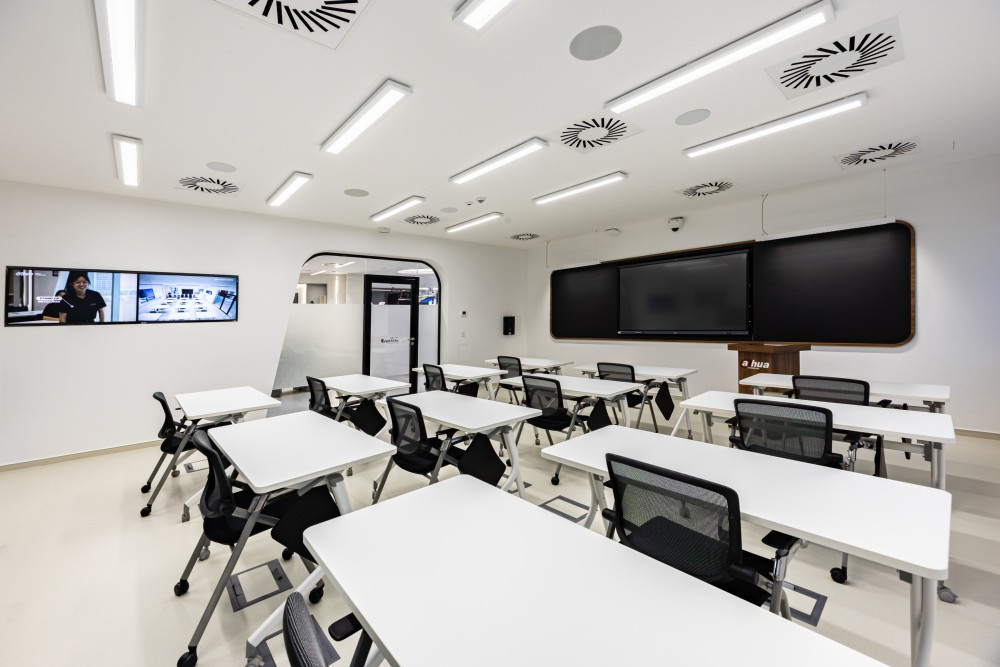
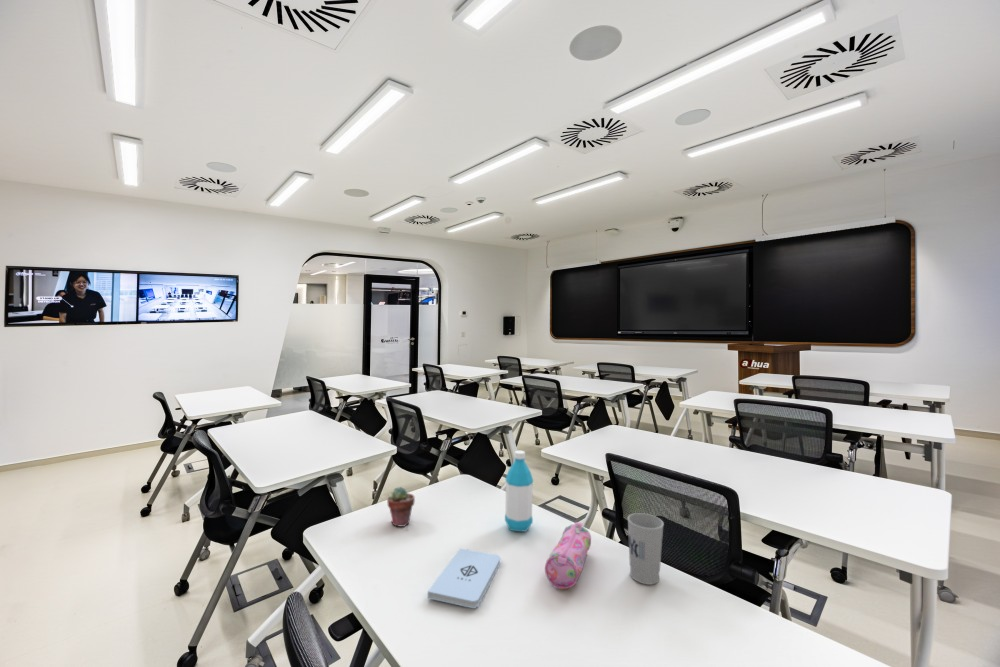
+ water bottle (519, 489)
+ pencil case (569, 552)
+ potted succulent (400, 504)
+ cup (644, 548)
+ notepad (467, 575)
